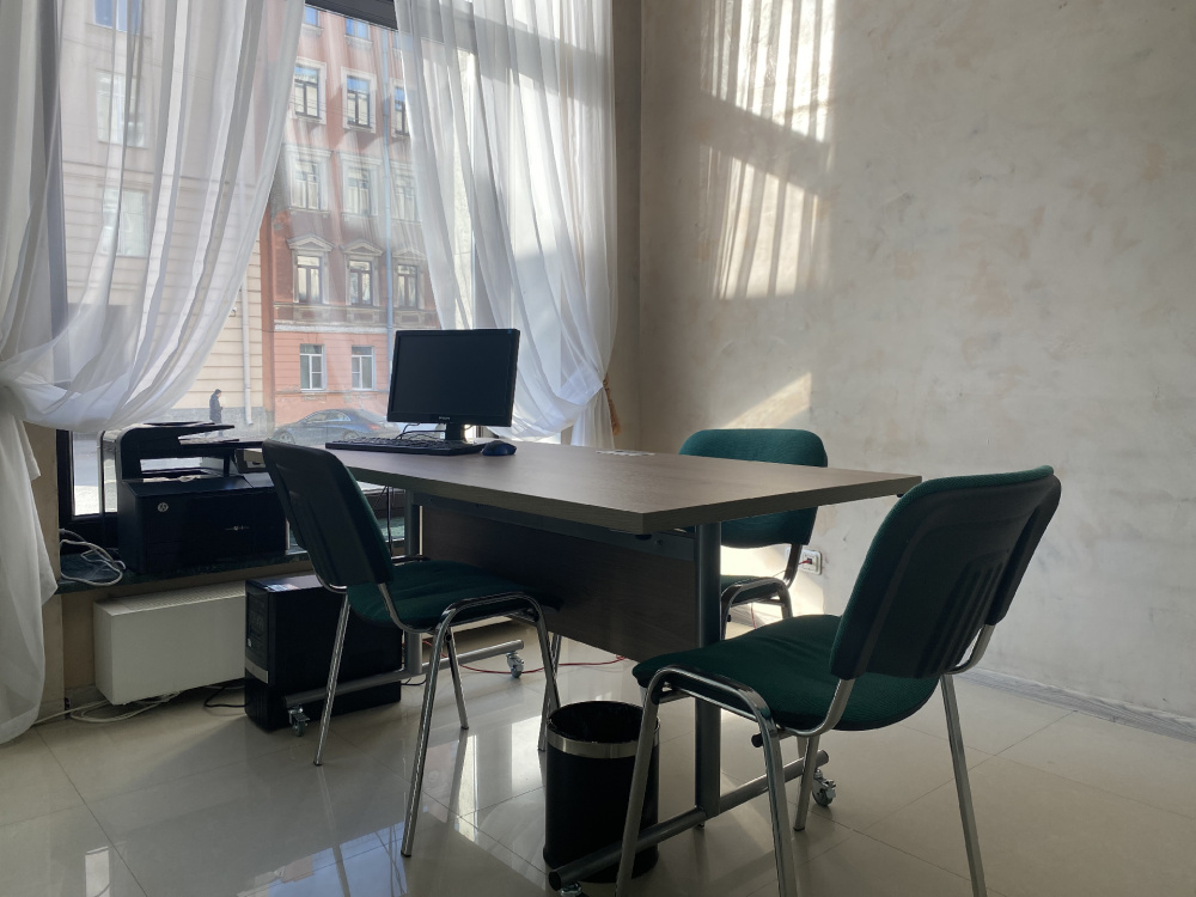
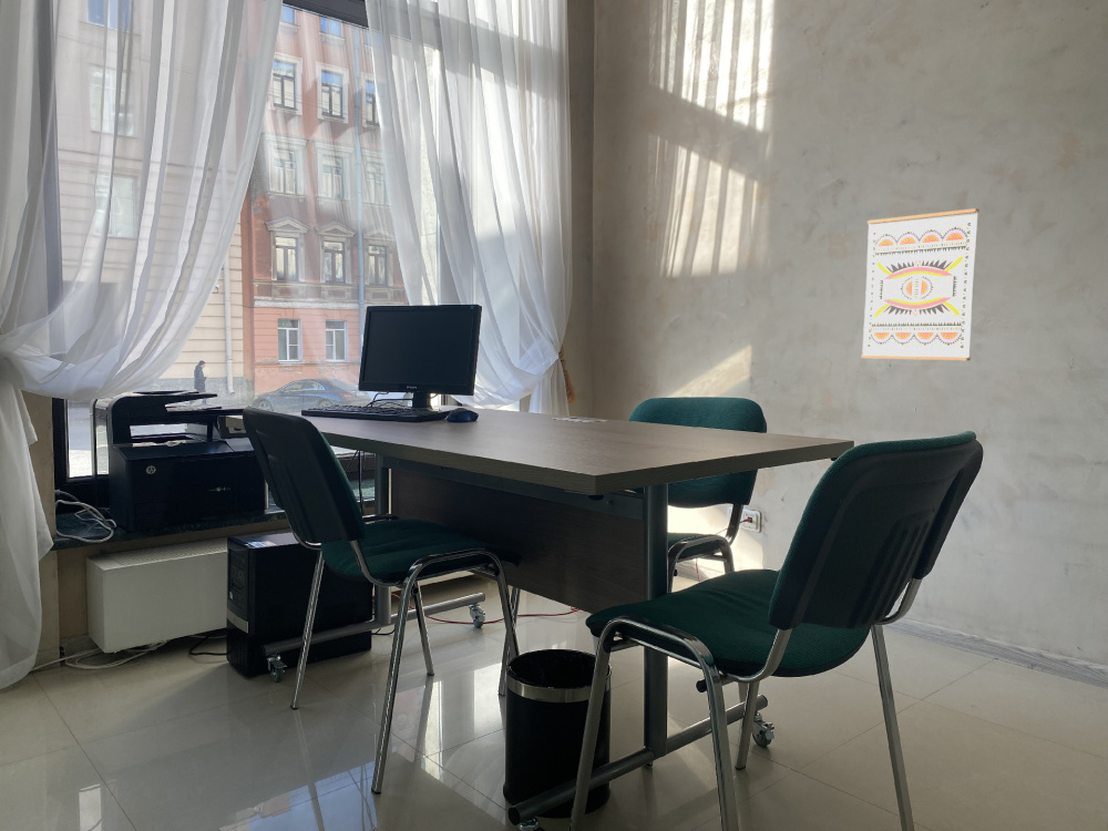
+ wall art (916, 287)
